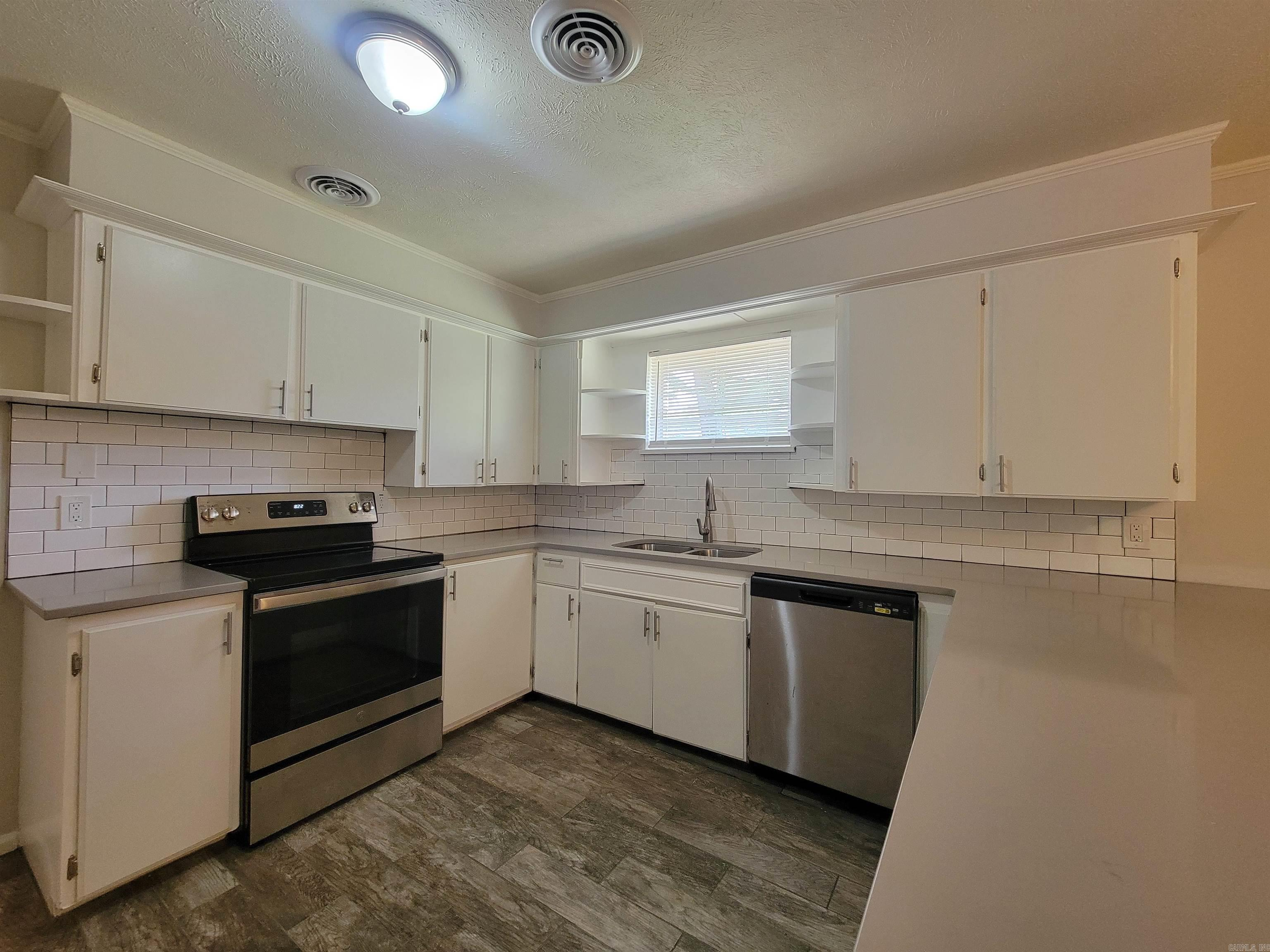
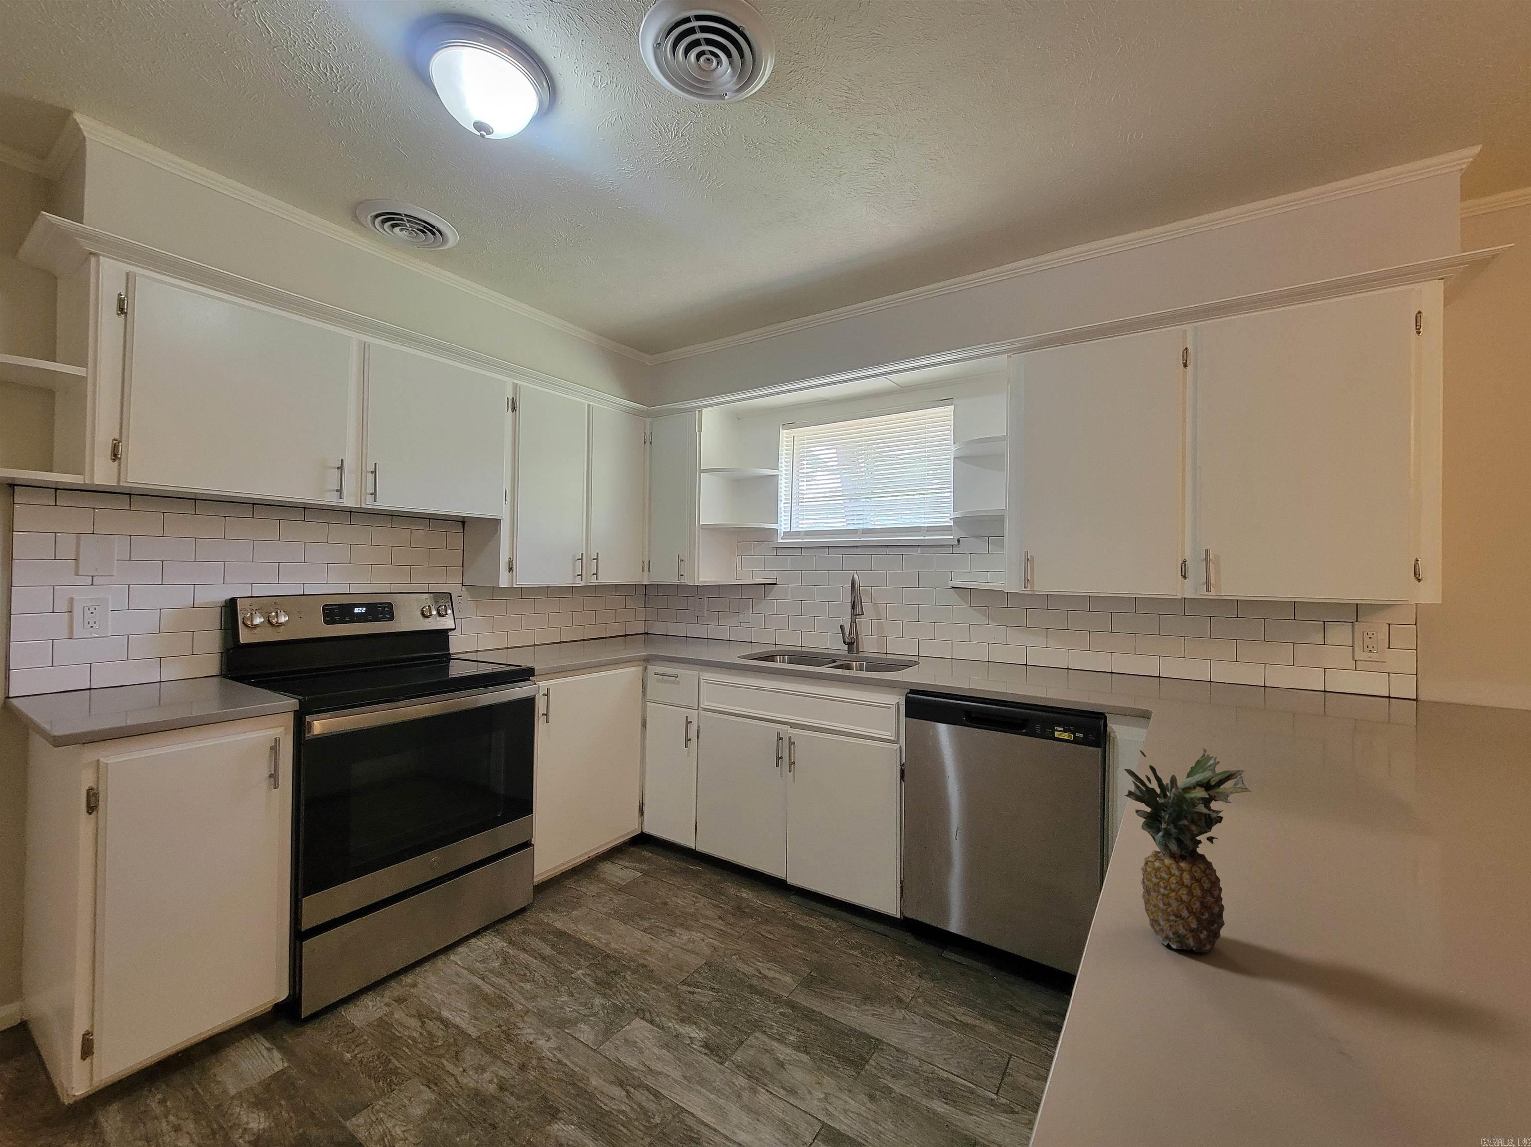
+ fruit (1186, 849)
